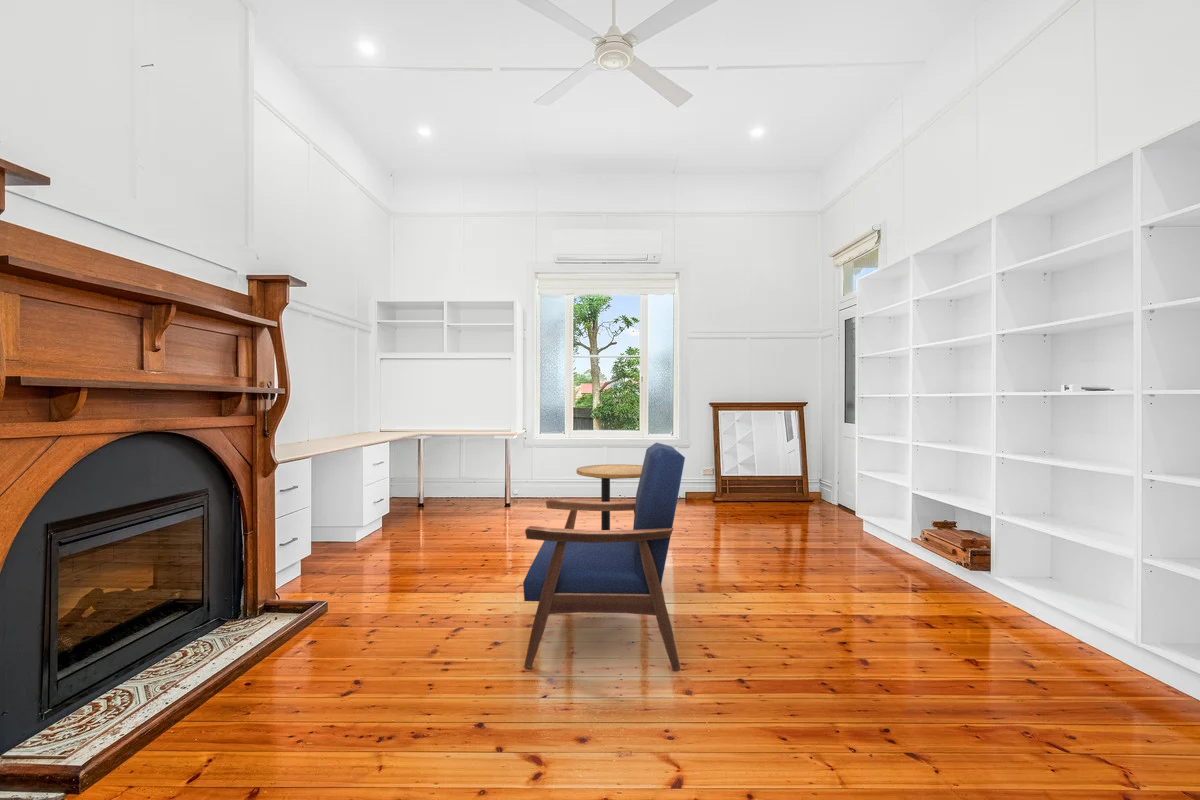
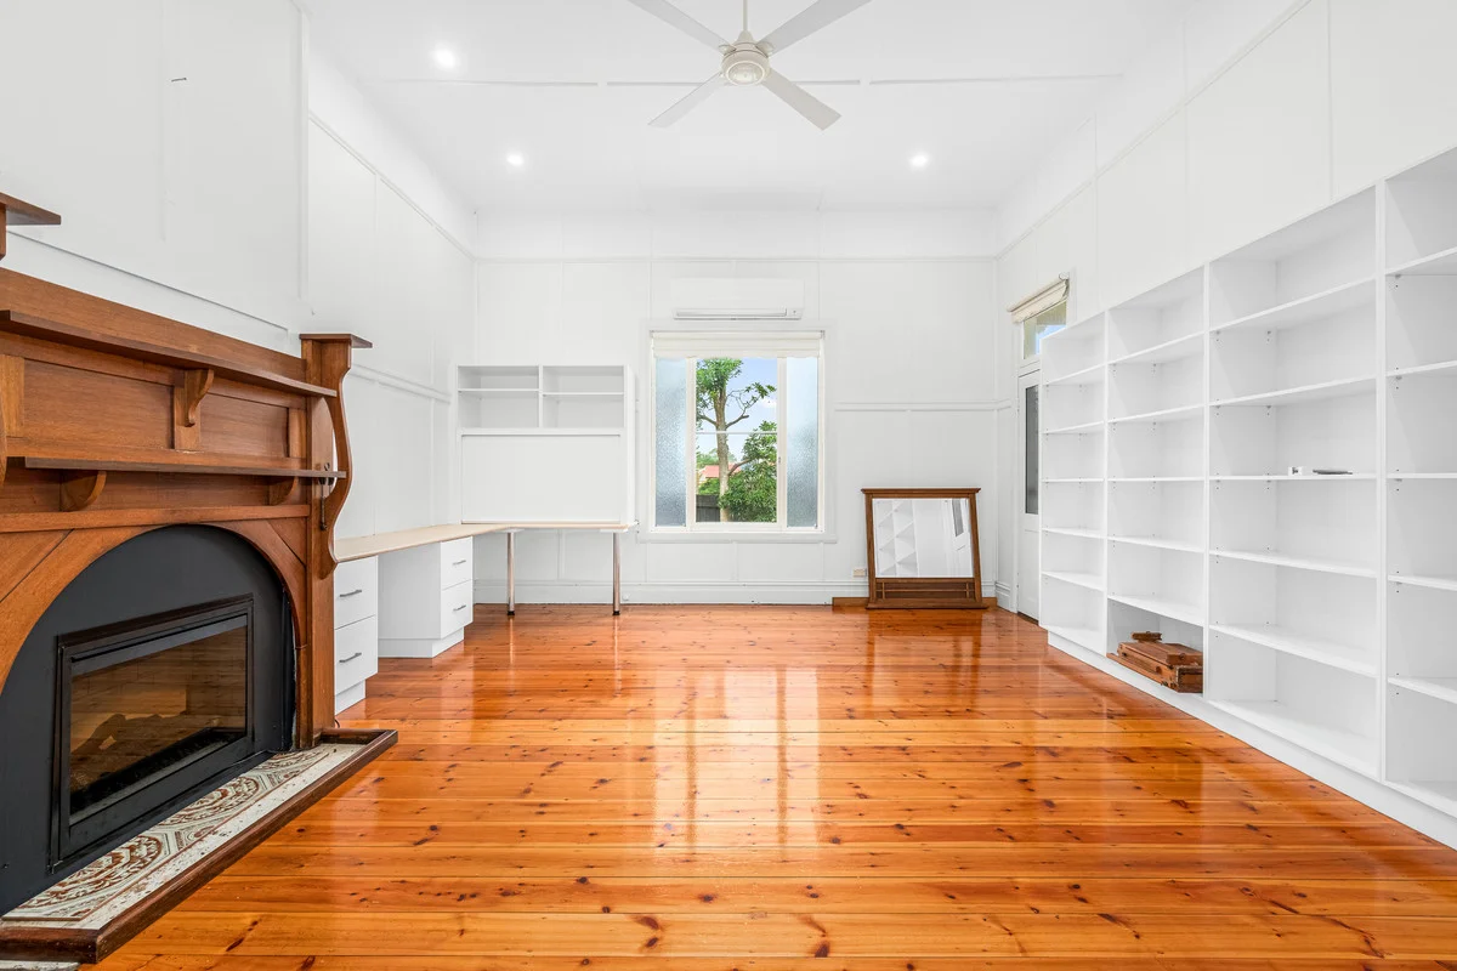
- armchair (605, 542)
- side table (609, 523)
